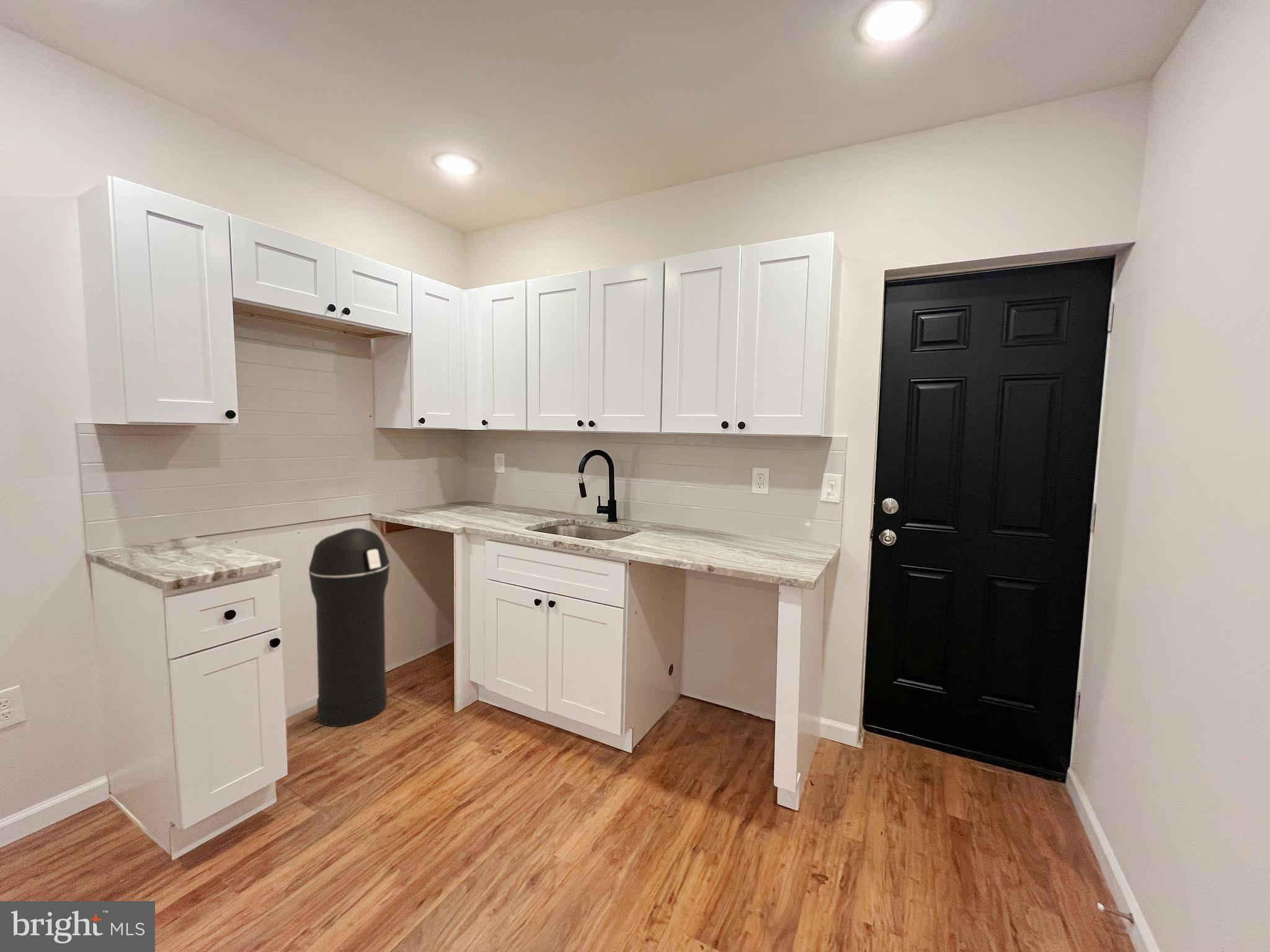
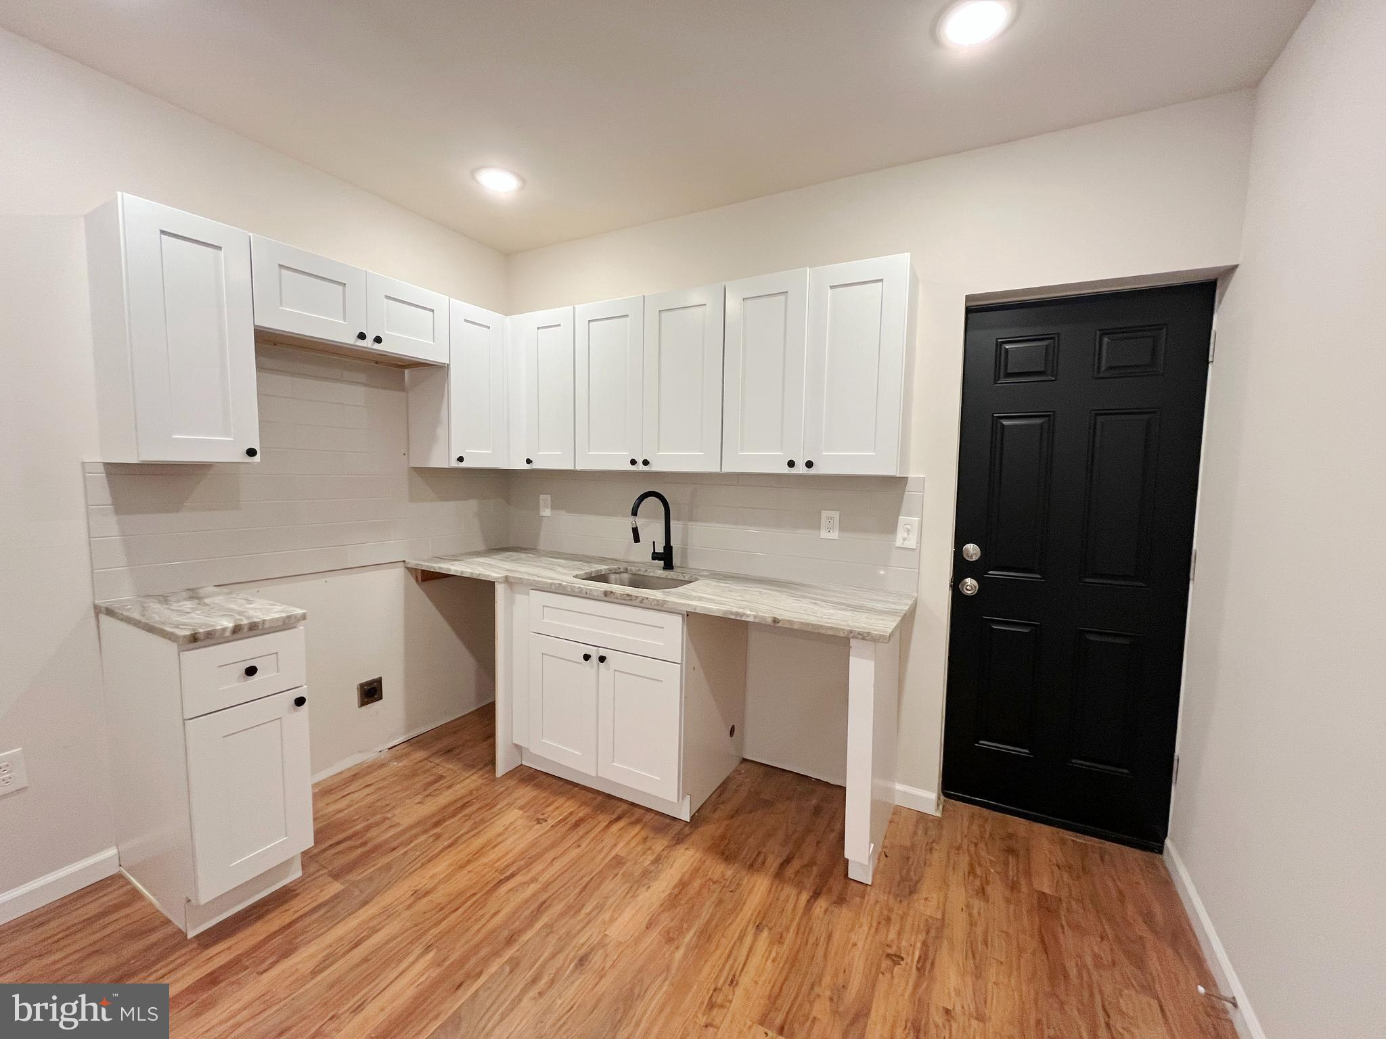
- trash can (353, 620)
